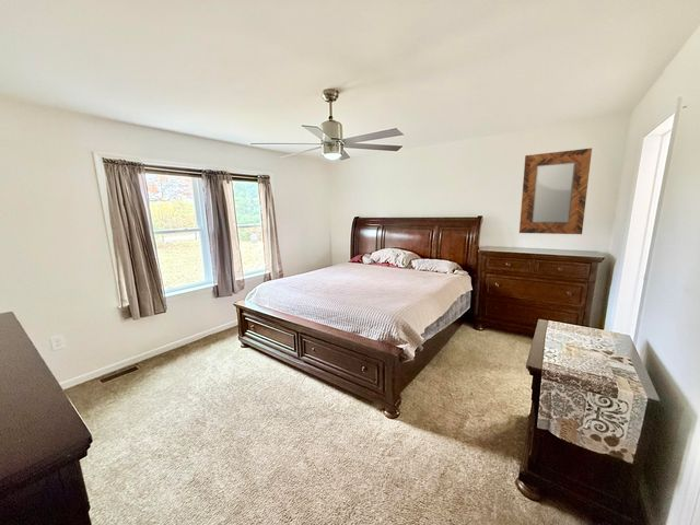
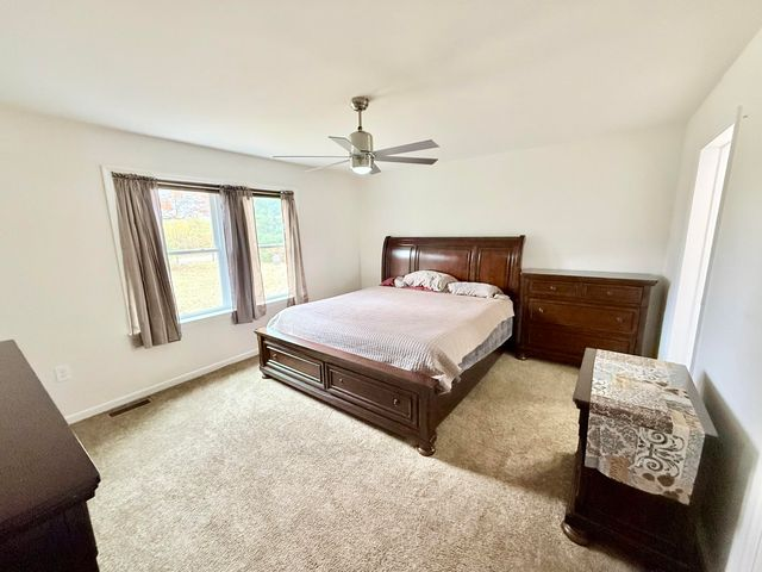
- home mirror (552, 194)
